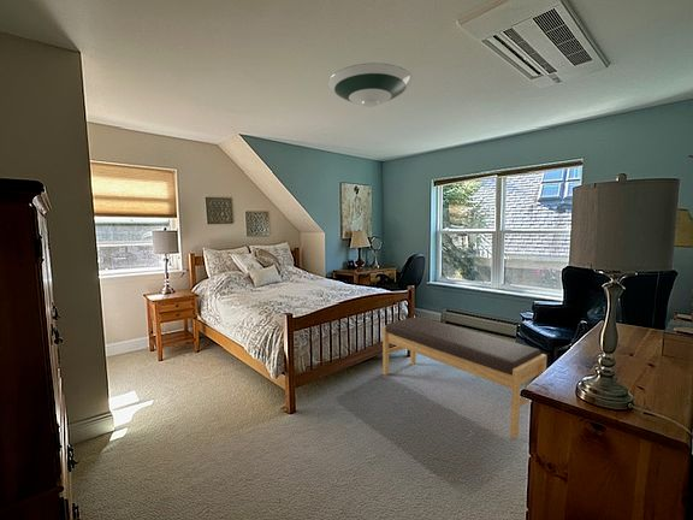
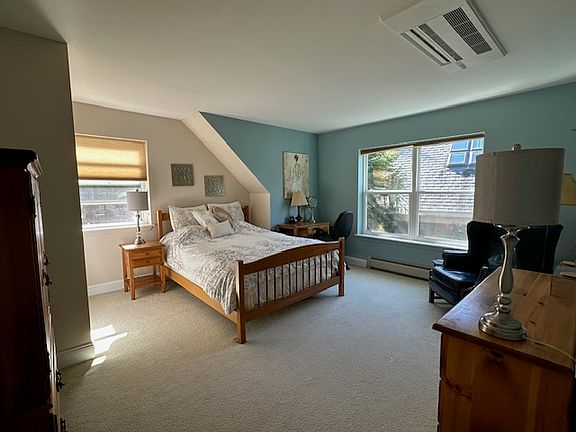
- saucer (369, 93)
- bench (452, 364)
